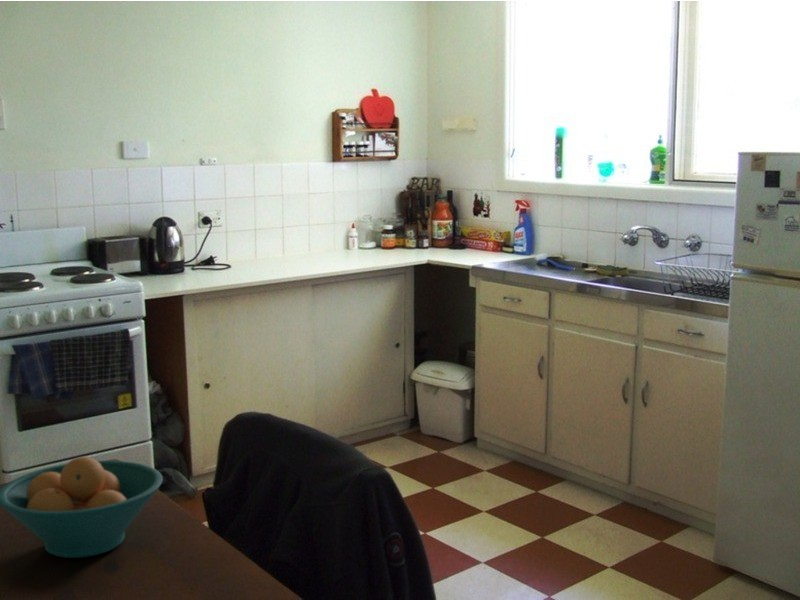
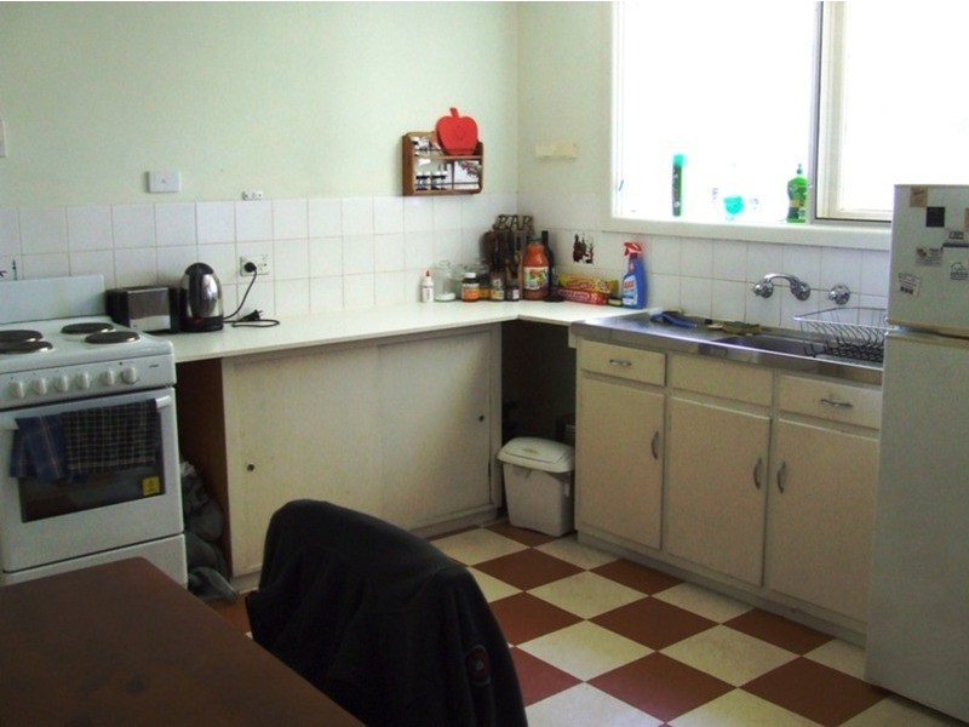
- fruit bowl (82, 501)
